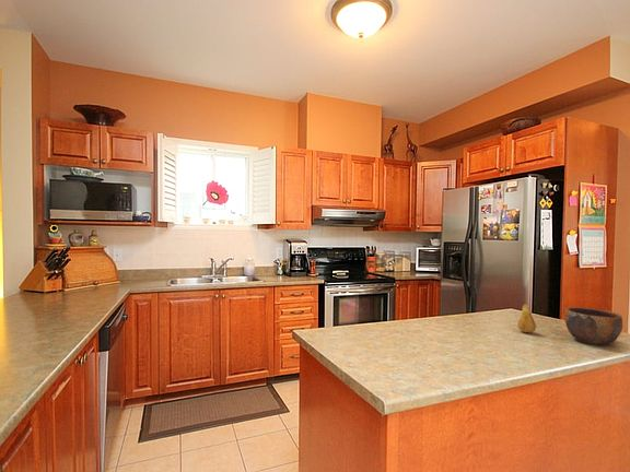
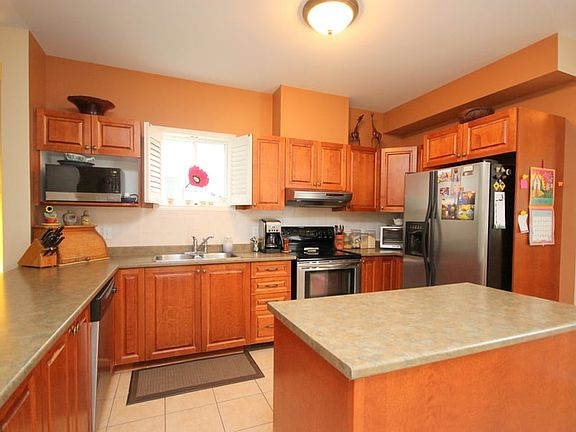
- fruit (526, 318)
- bowl (592, 327)
